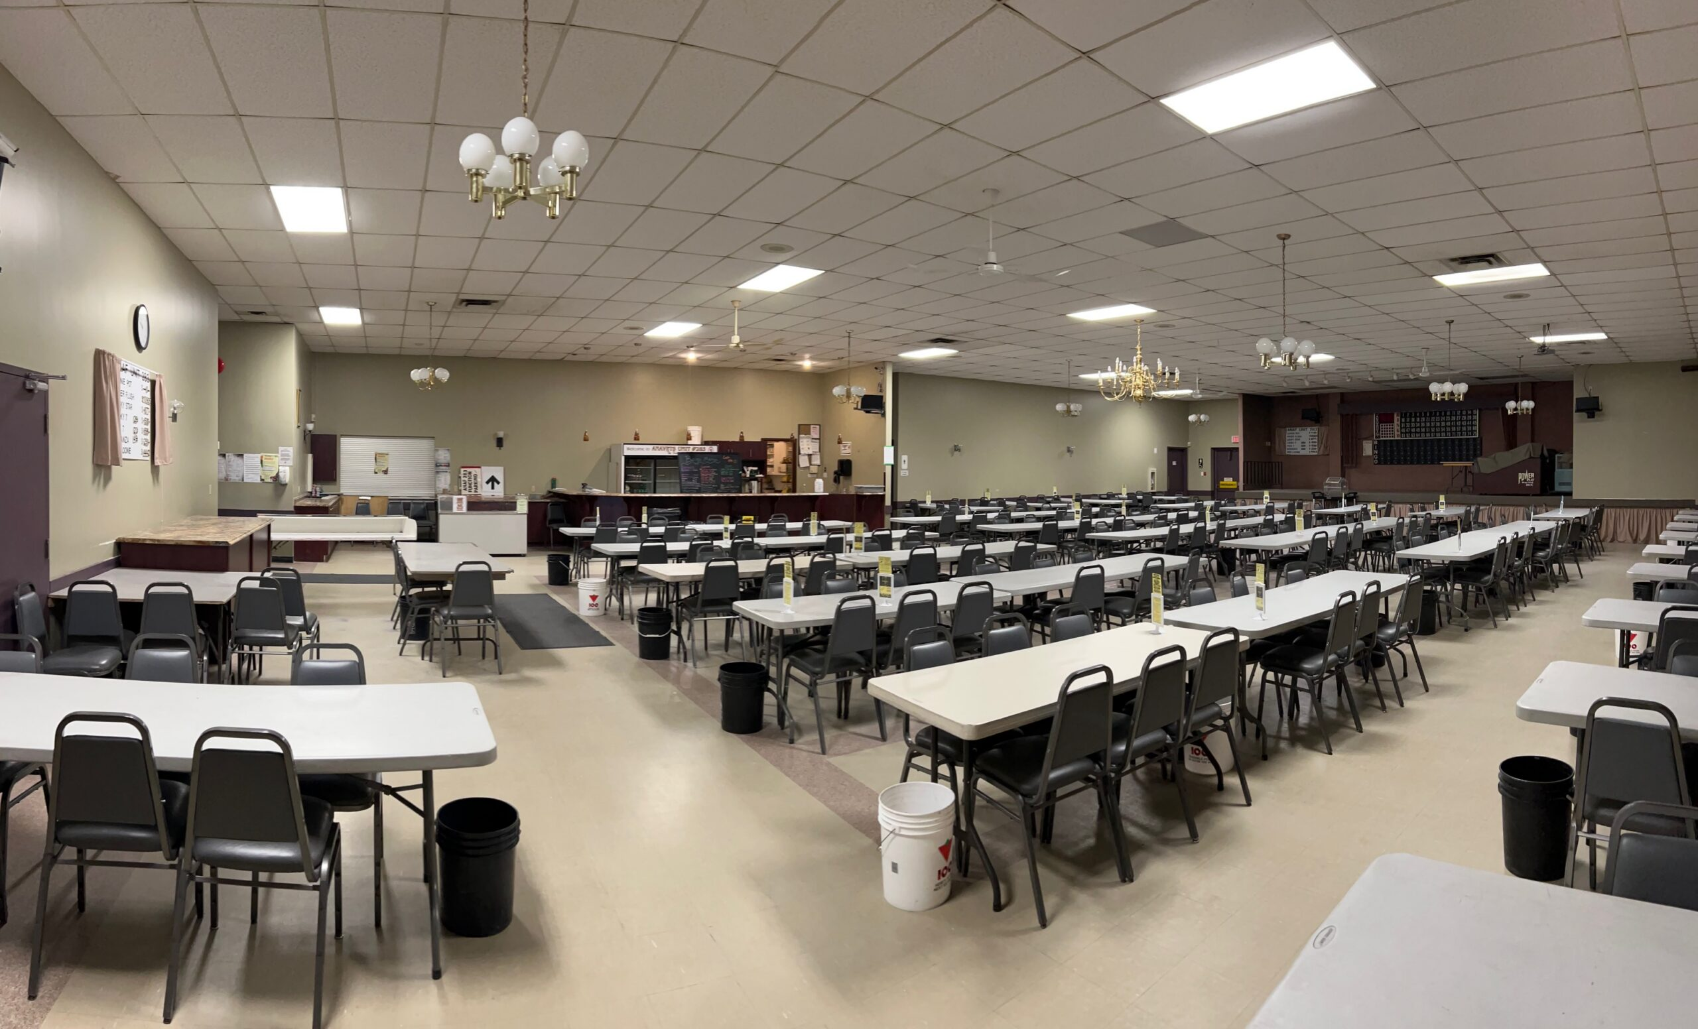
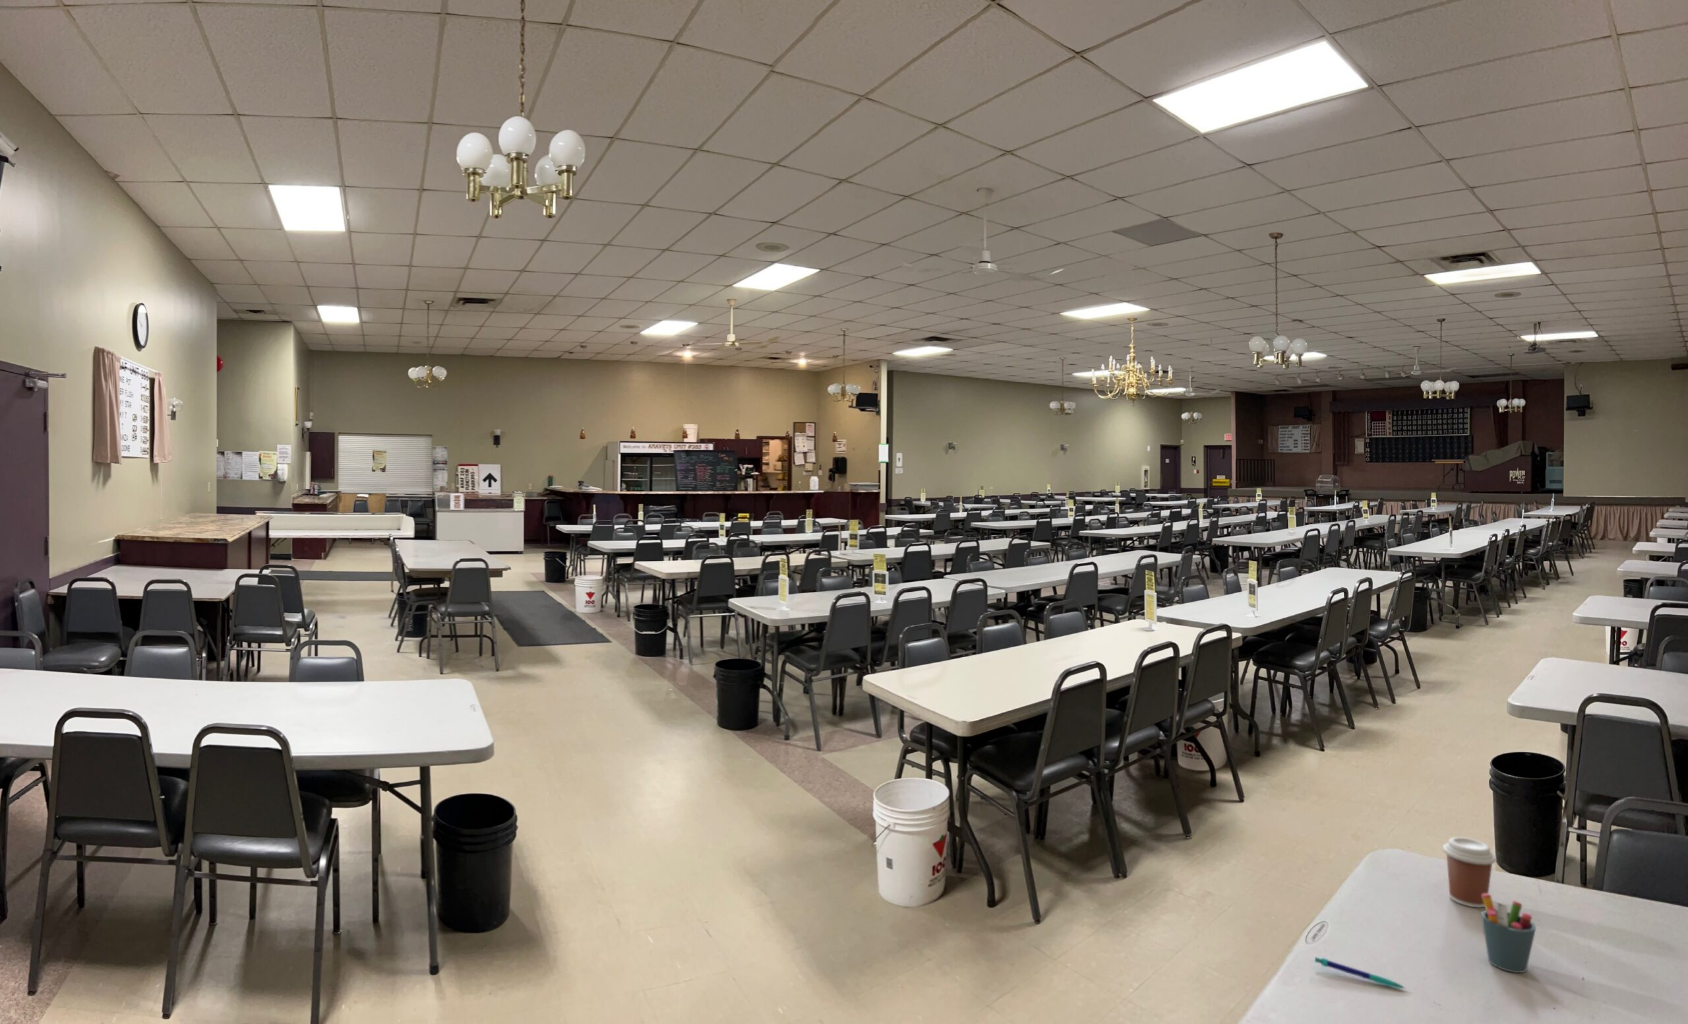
+ coffee cup (1469, 872)
+ pen holder (1507, 930)
+ pen (1359, 972)
